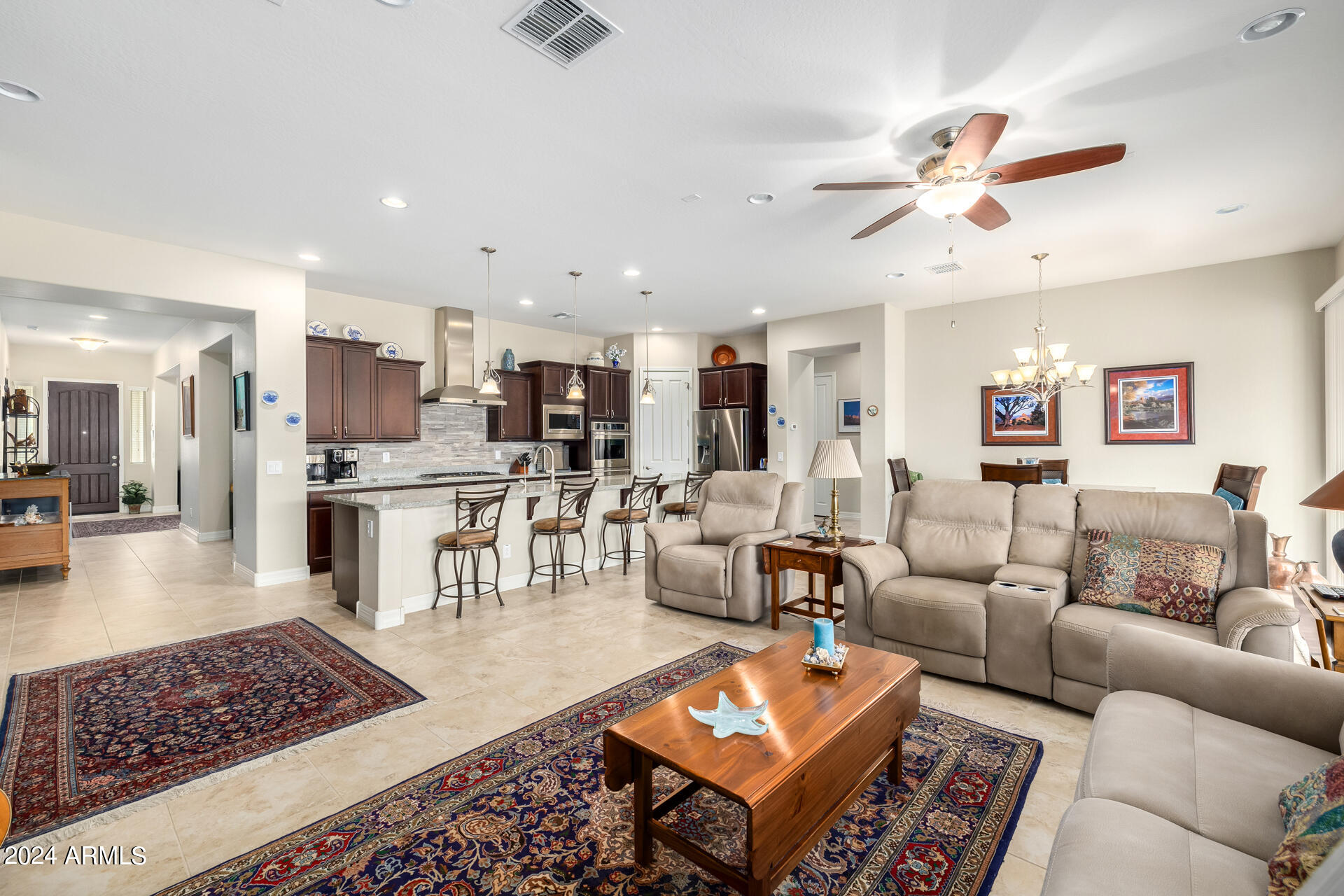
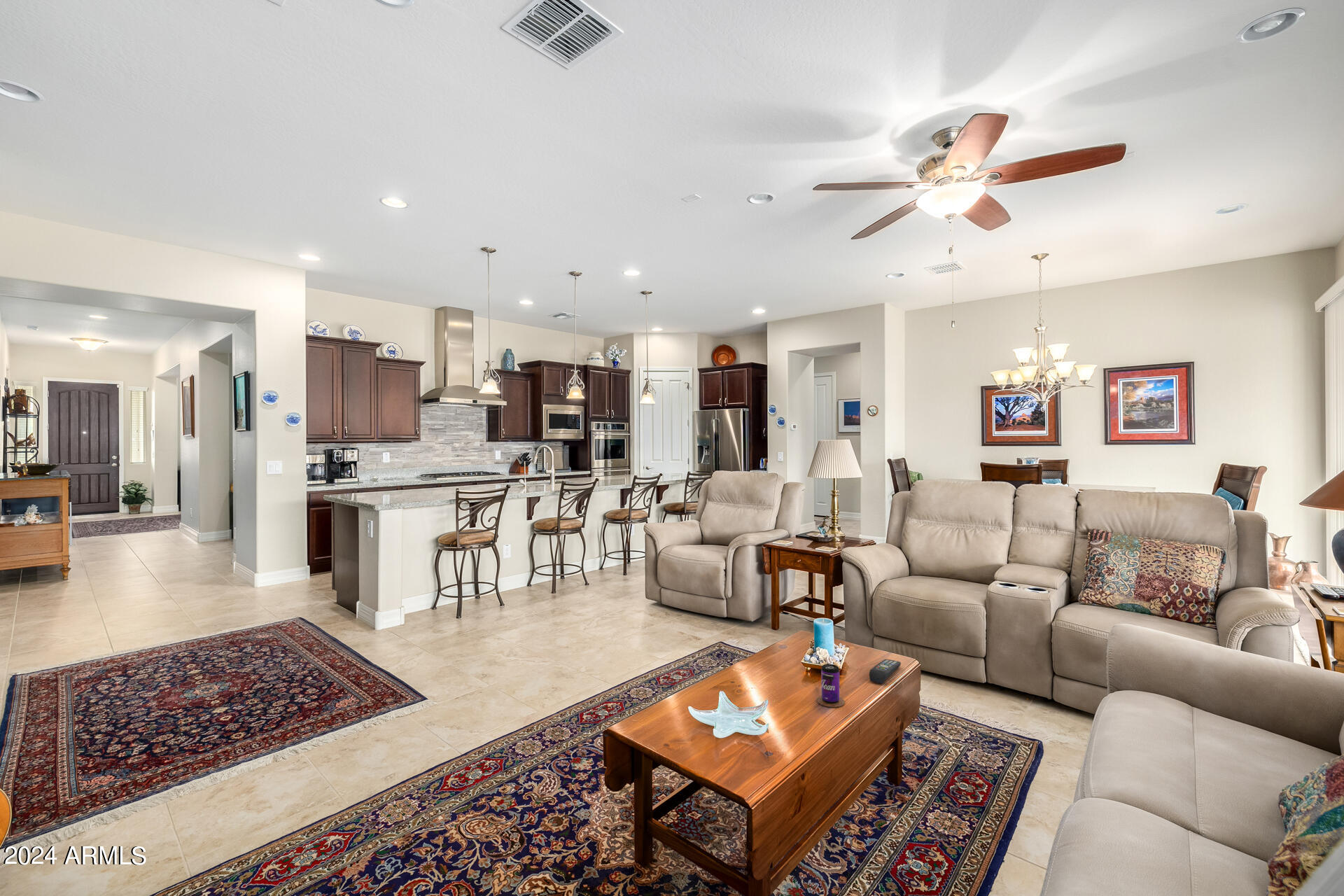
+ remote control (885, 668)
+ beverage can (830, 684)
